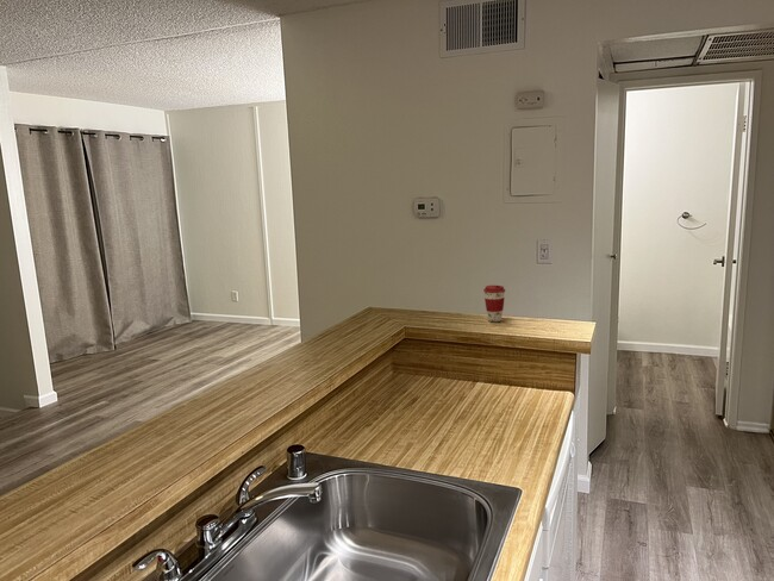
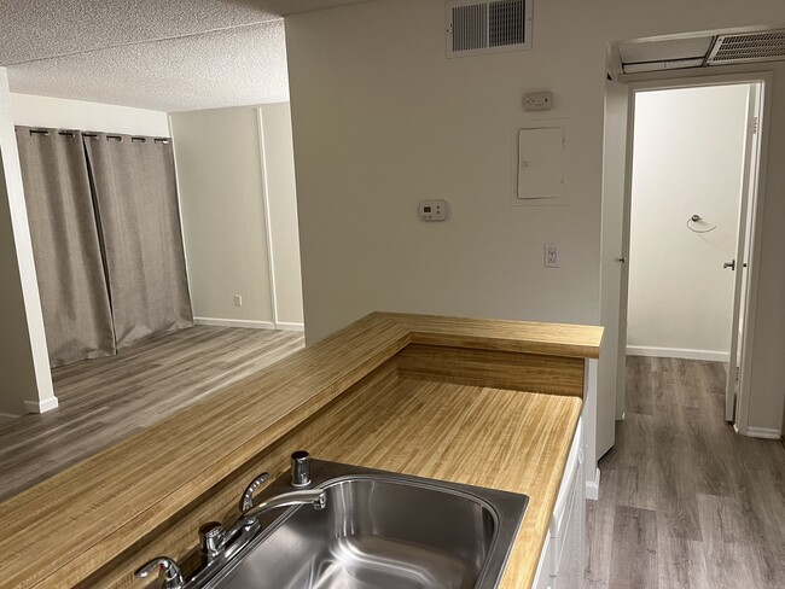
- coffee cup (494, 302)
